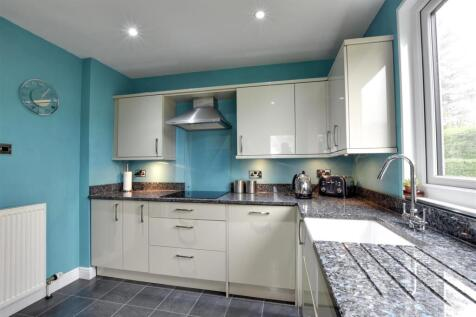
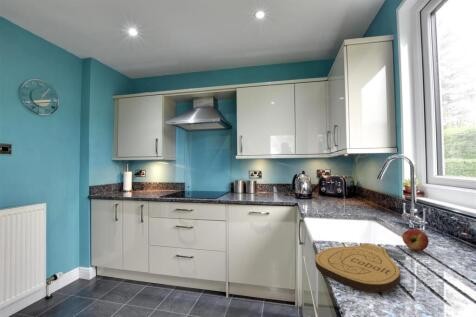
+ key chain (367, 257)
+ apple (415, 239)
